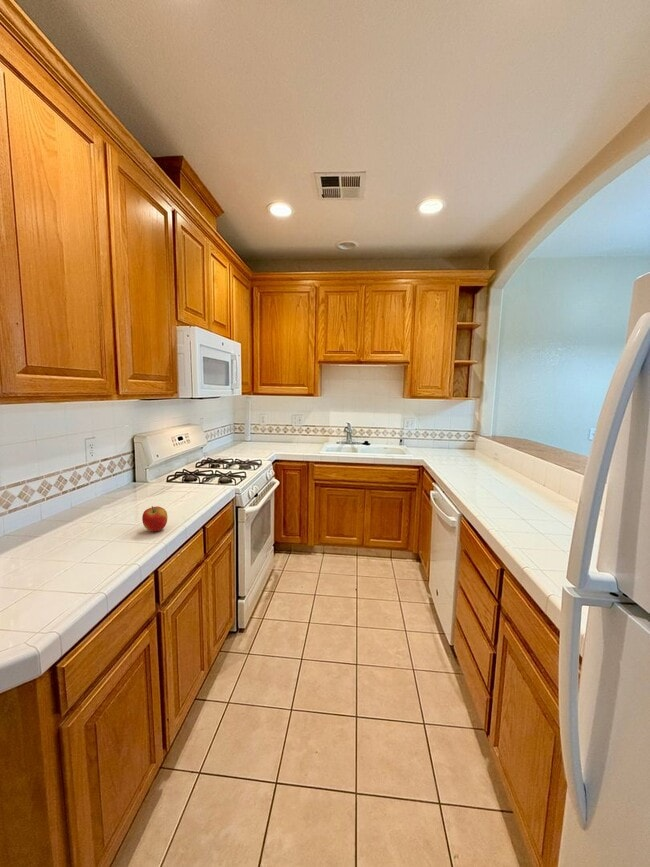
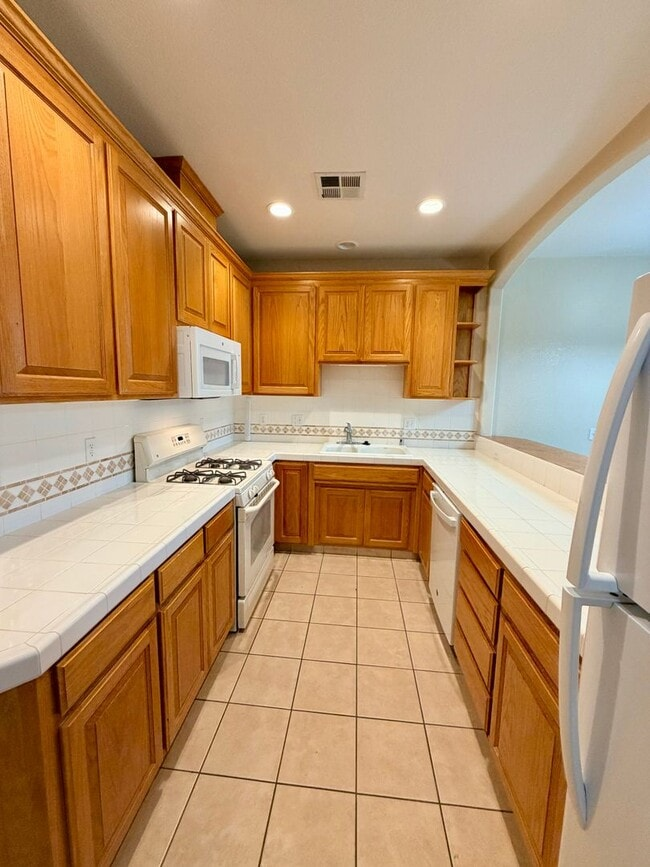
- apple (155, 517)
